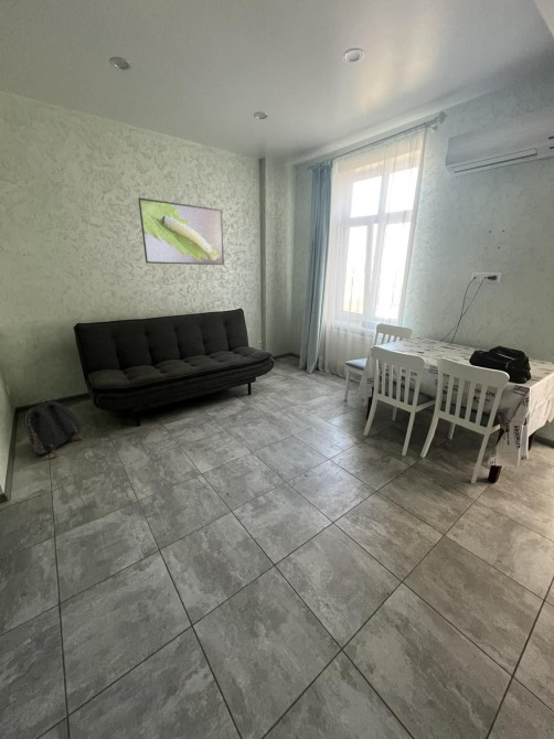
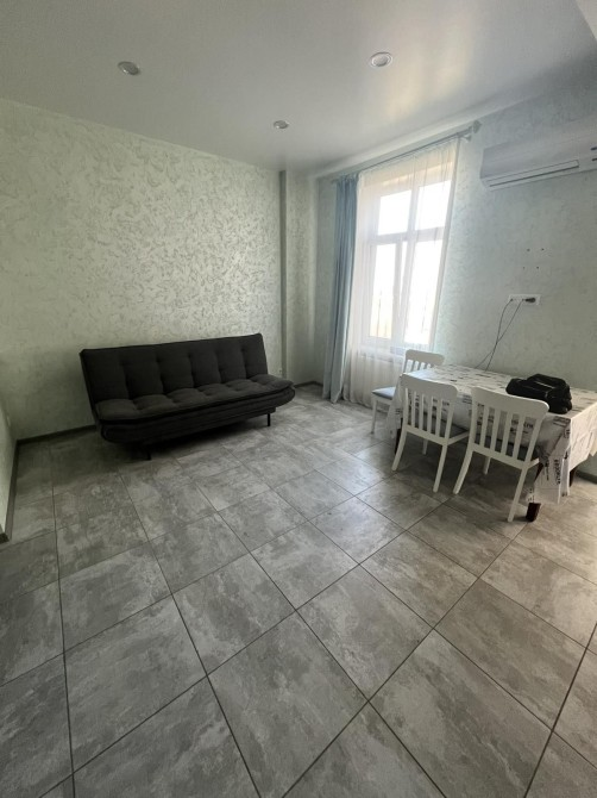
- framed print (185, 235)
- backpack (52, 424)
